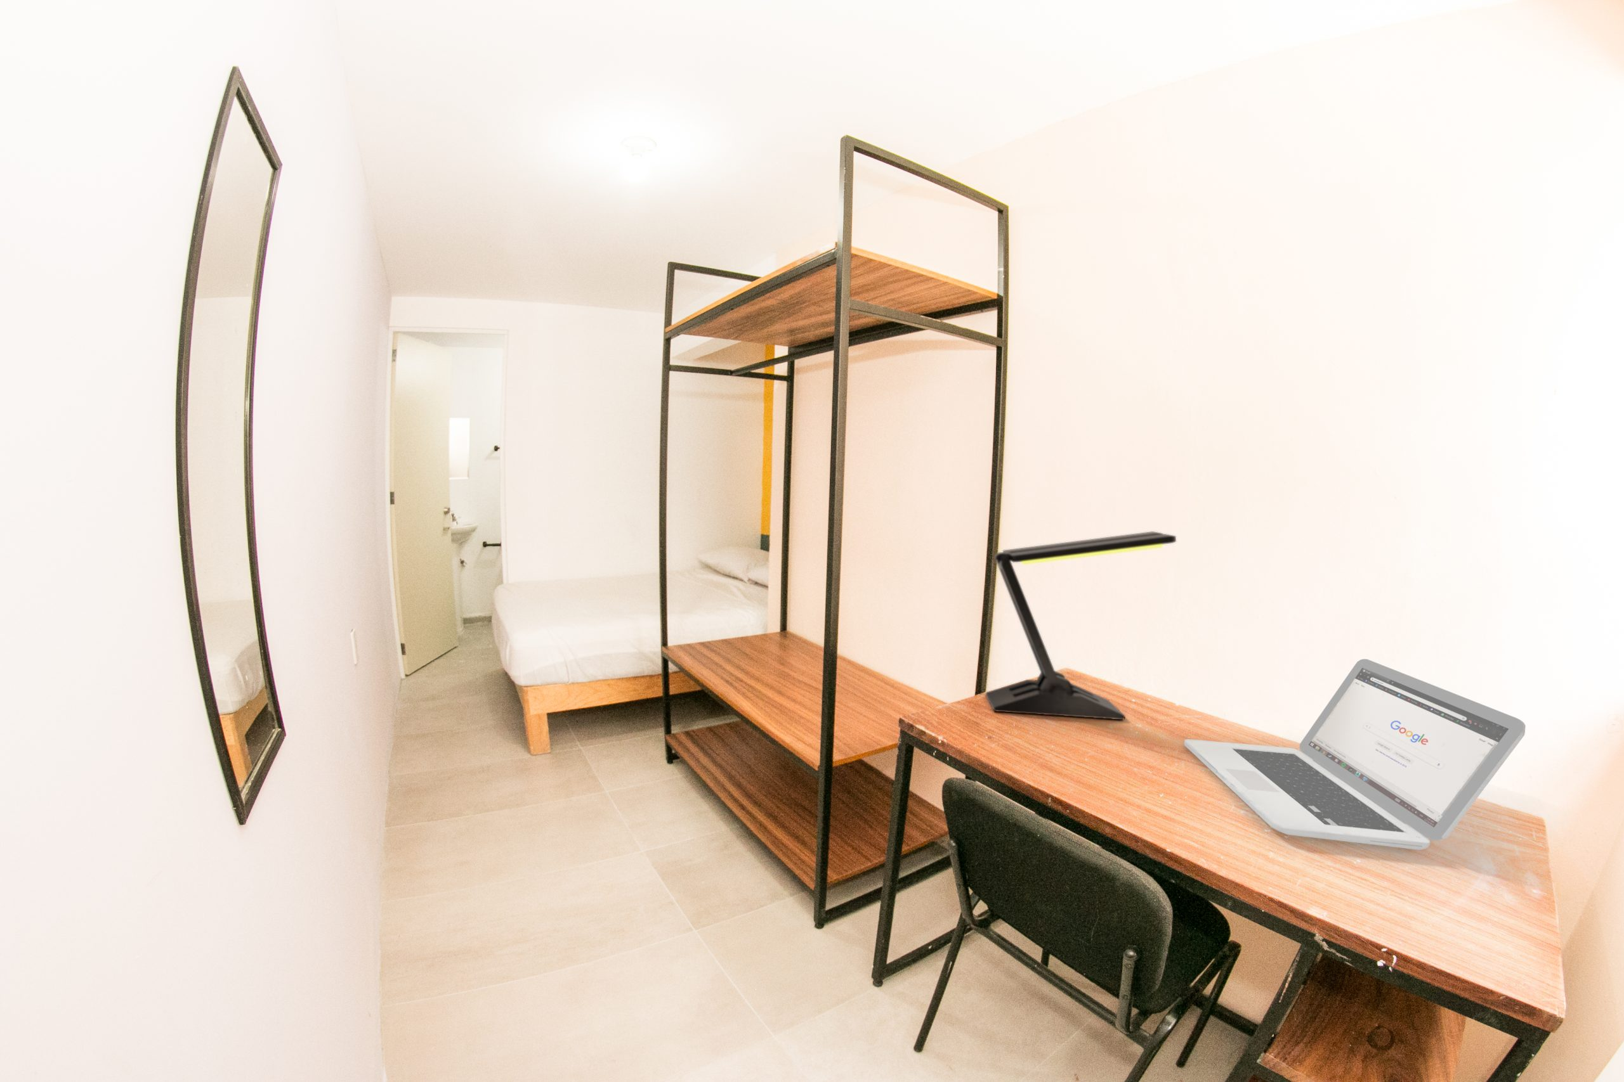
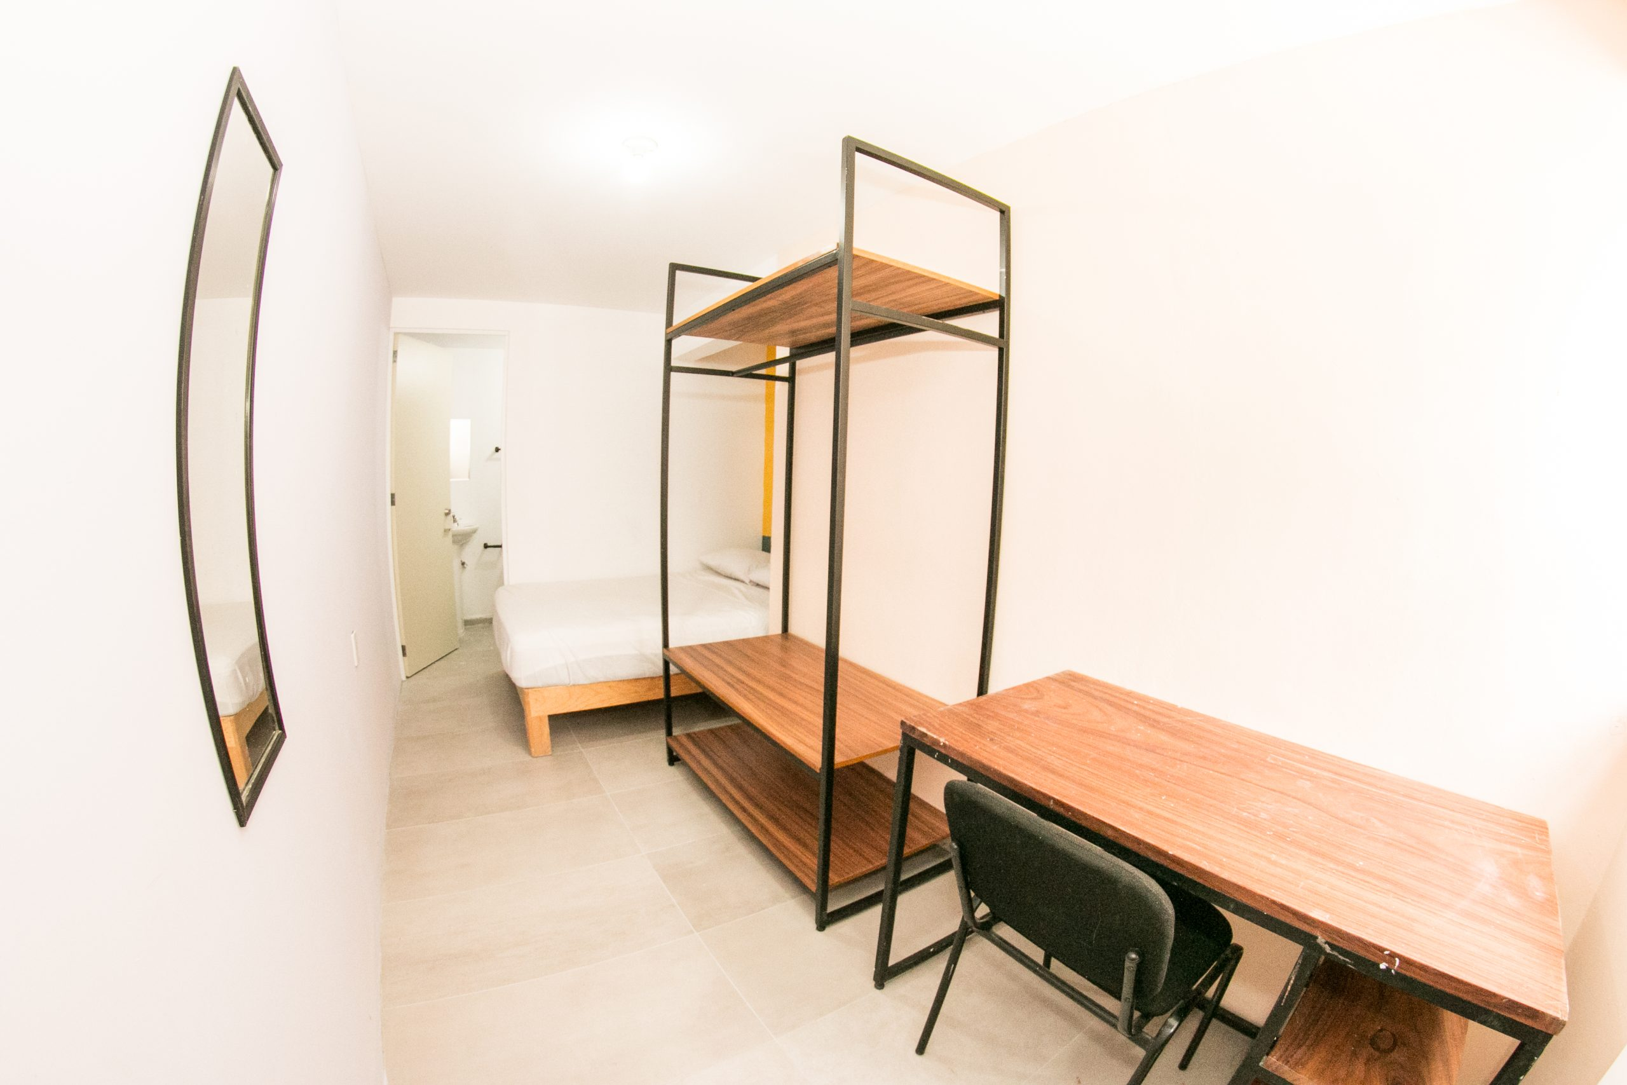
- desk lamp (1039, 633)
- laptop (1324, 737)
